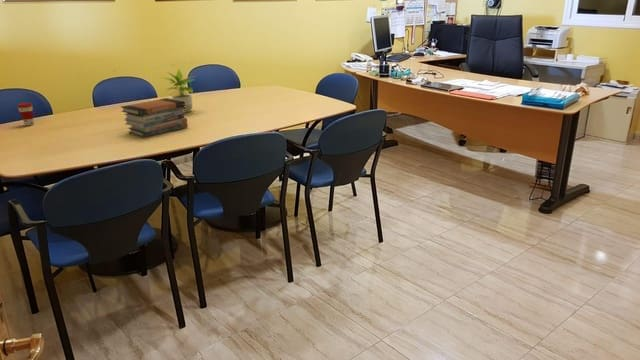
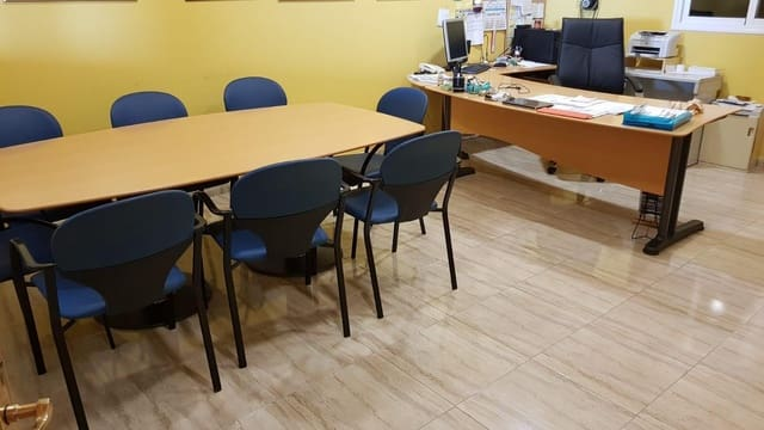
- book stack (155, 117)
- potted plant (180, 91)
- coffee cup (27, 114)
